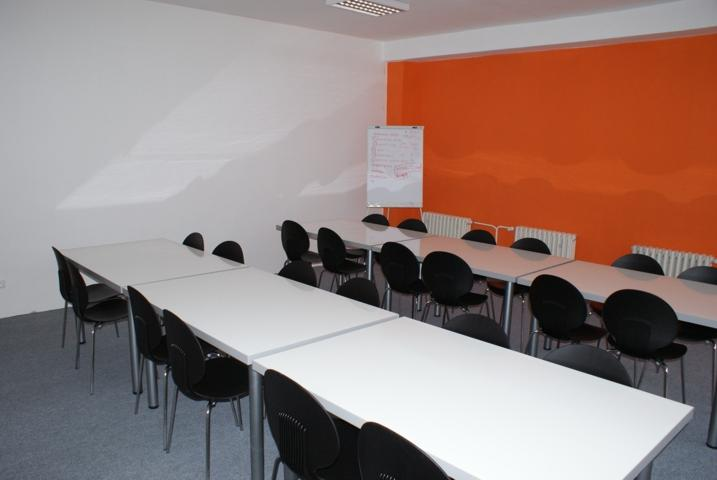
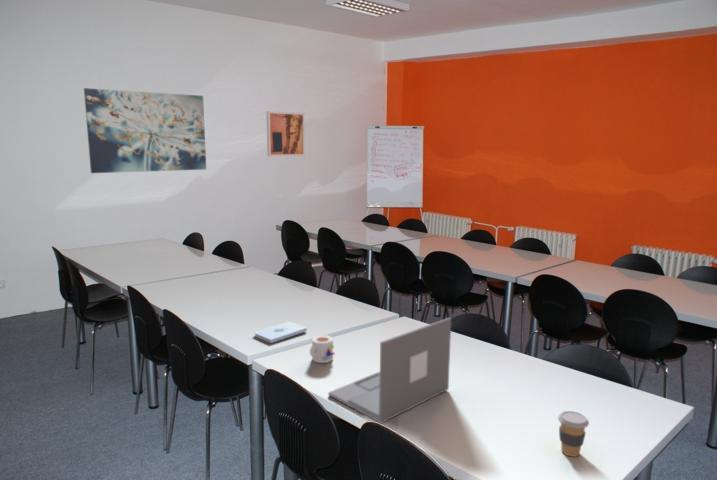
+ coffee cup (572, 434)
+ wall art (150, 132)
+ laptop (390, 357)
+ mug (320, 349)
+ notepad (280, 331)
+ wall art (286, 134)
